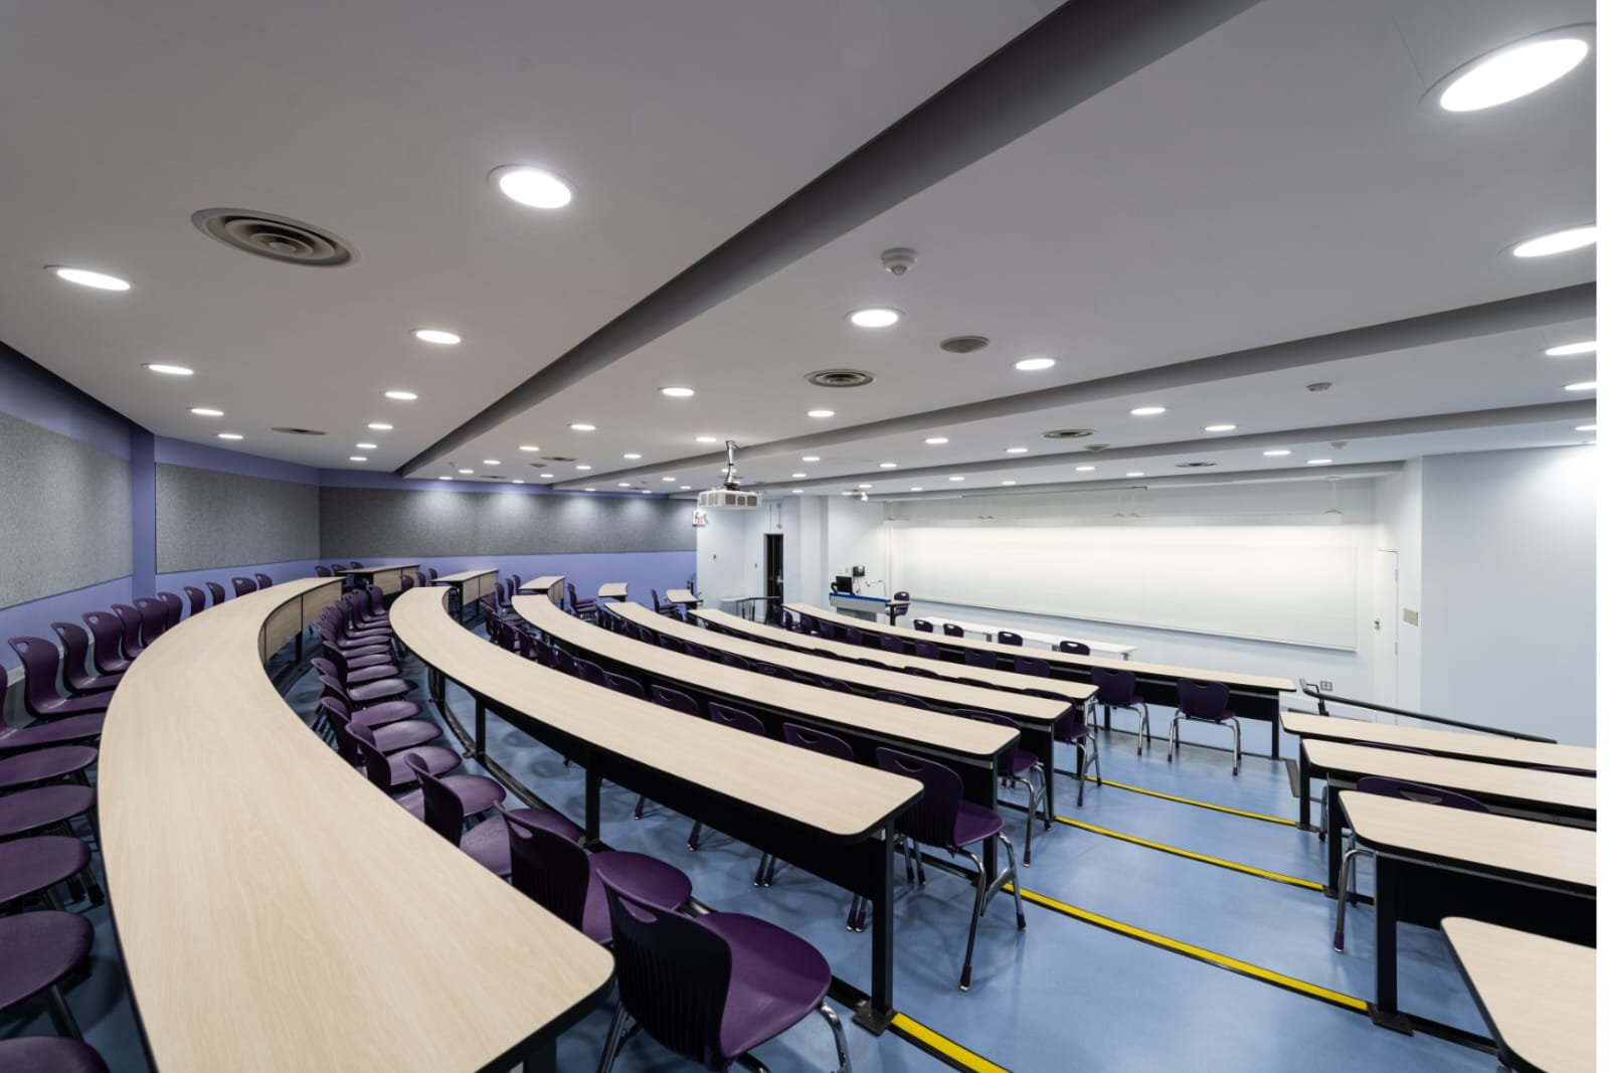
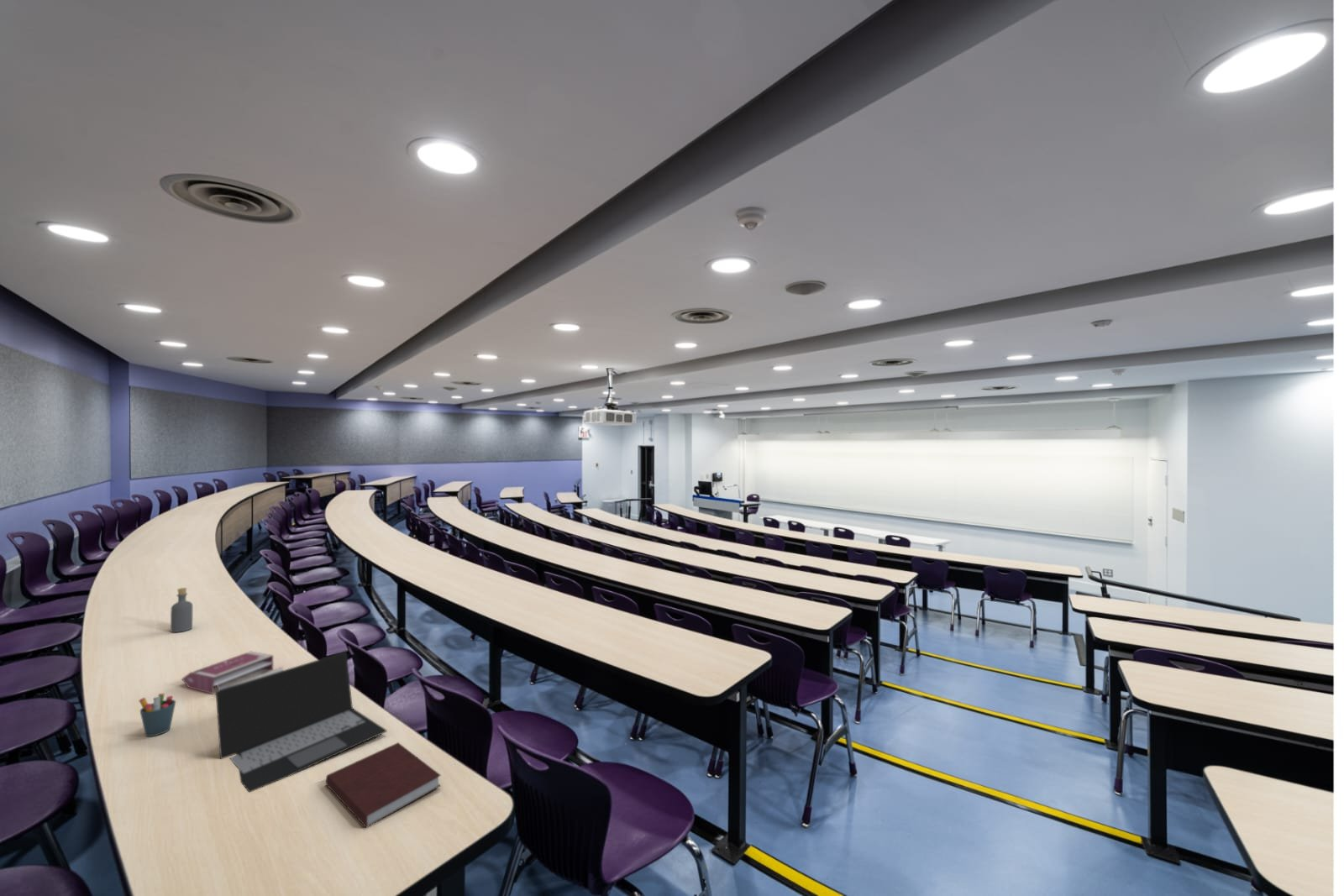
+ notebook (383, 780)
+ pen holder (157, 711)
+ laptop (304, 712)
+ book (234, 672)
+ bottle (181, 609)
